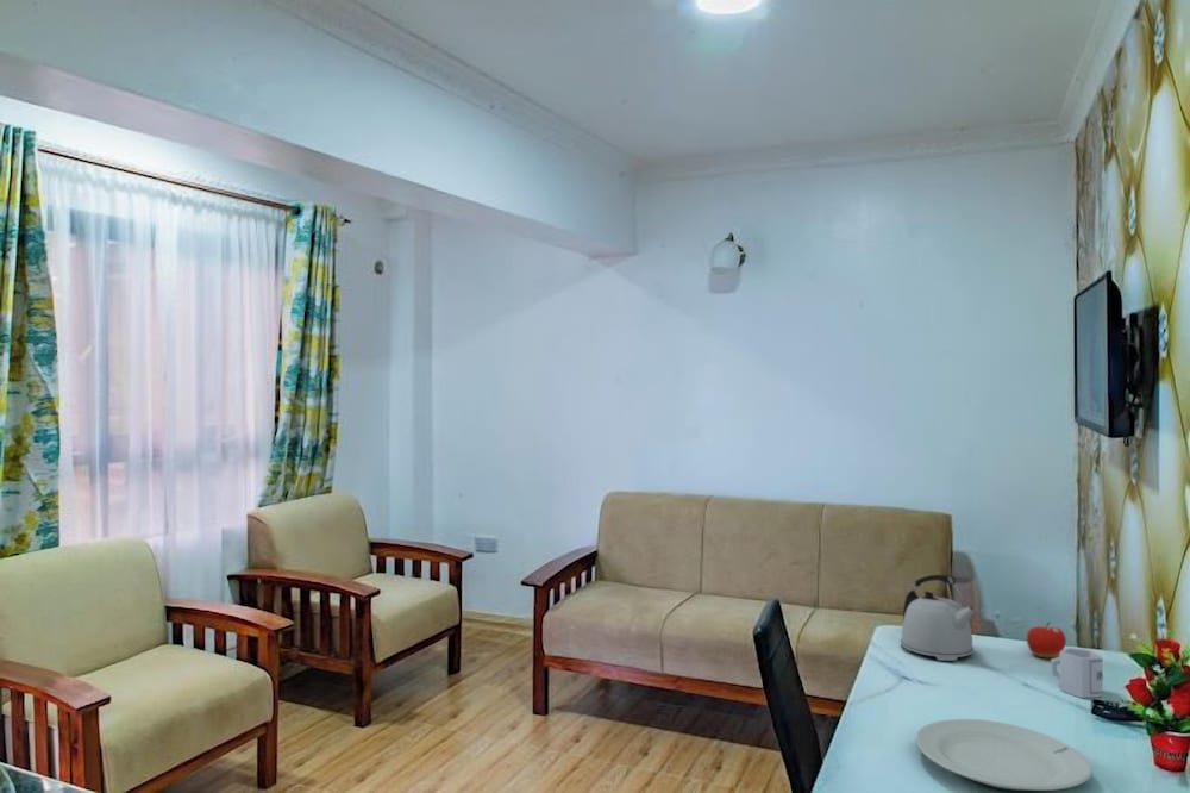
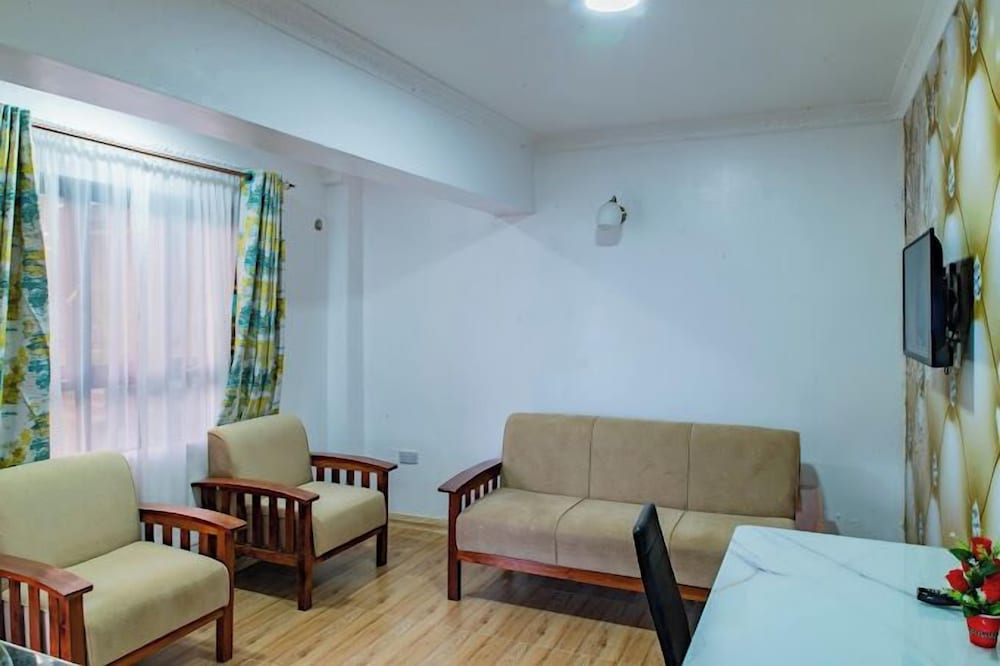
- chinaware (1000, 757)
- kettle (938, 611)
- cup (1076, 670)
- fruit (1045, 639)
